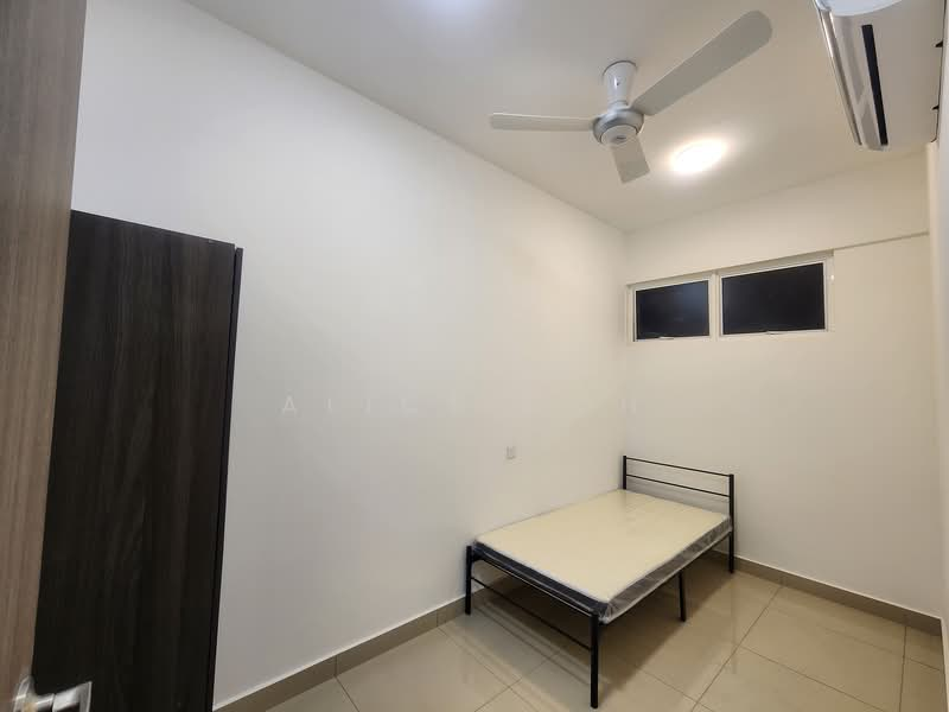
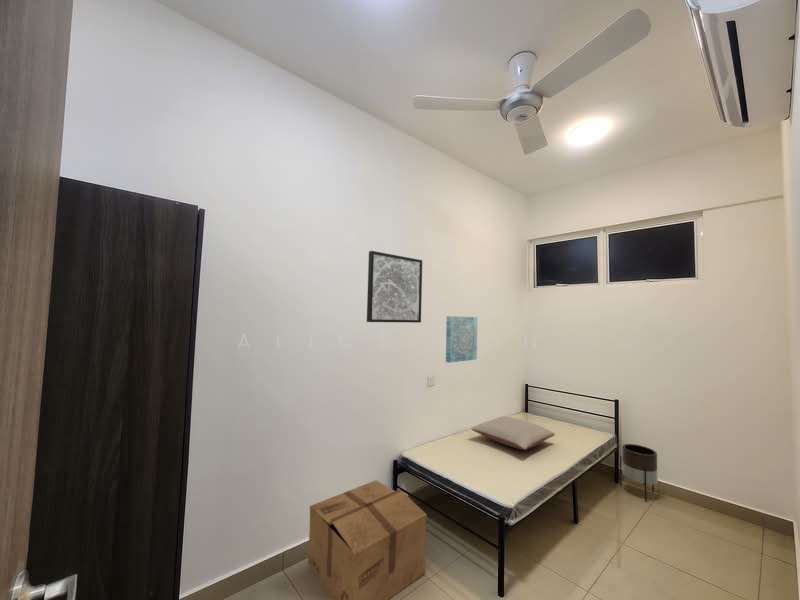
+ wall art (462, 338)
+ planter (637, 470)
+ wall art (396, 289)
+ pillow (512, 431)
+ cardboard box (366, 535)
